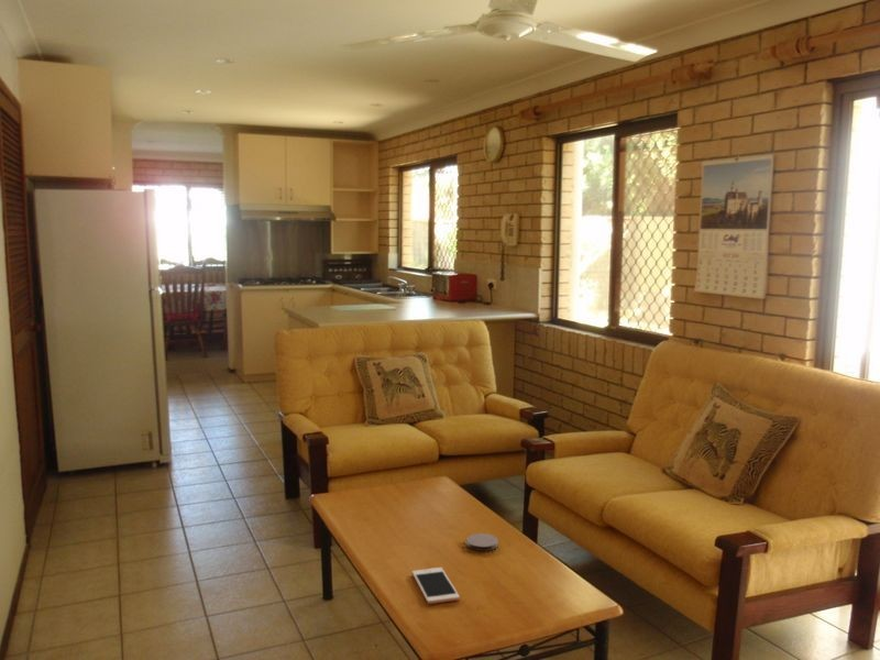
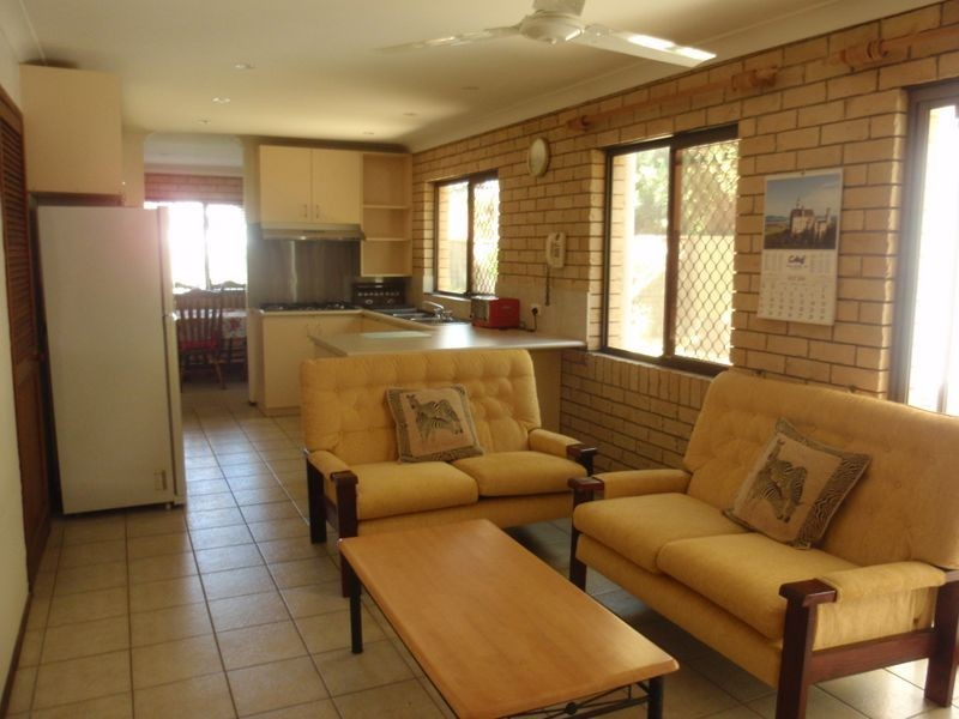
- coaster (482, 541)
- cell phone (435, 584)
